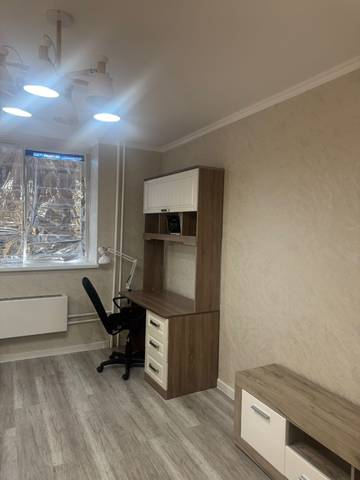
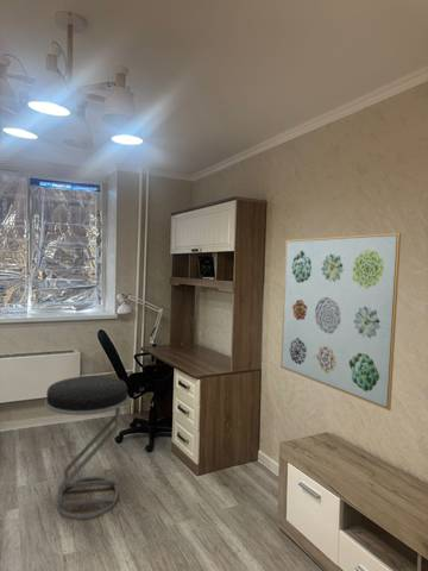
+ wall art (329, 312)
+ stool (88, 444)
